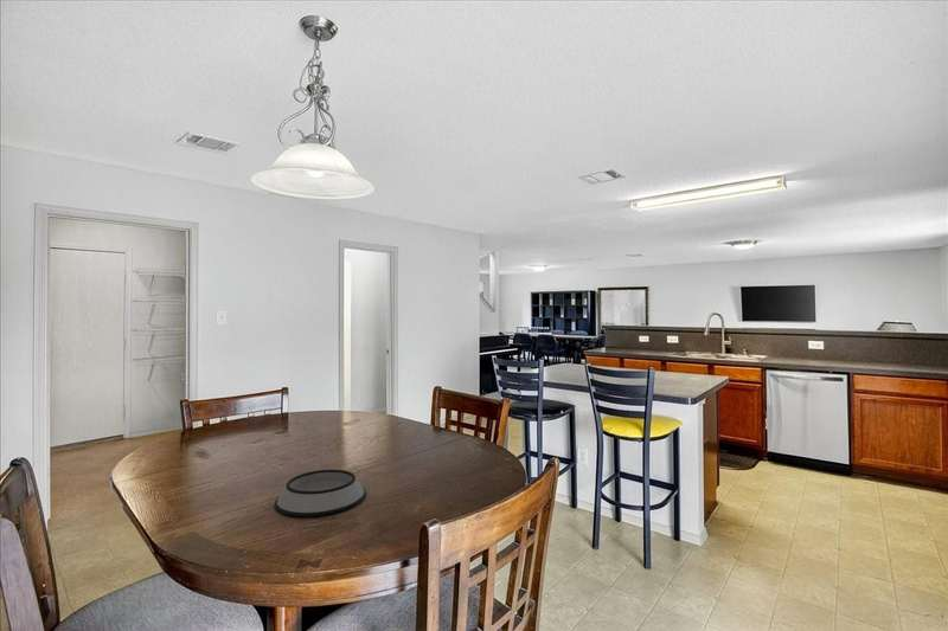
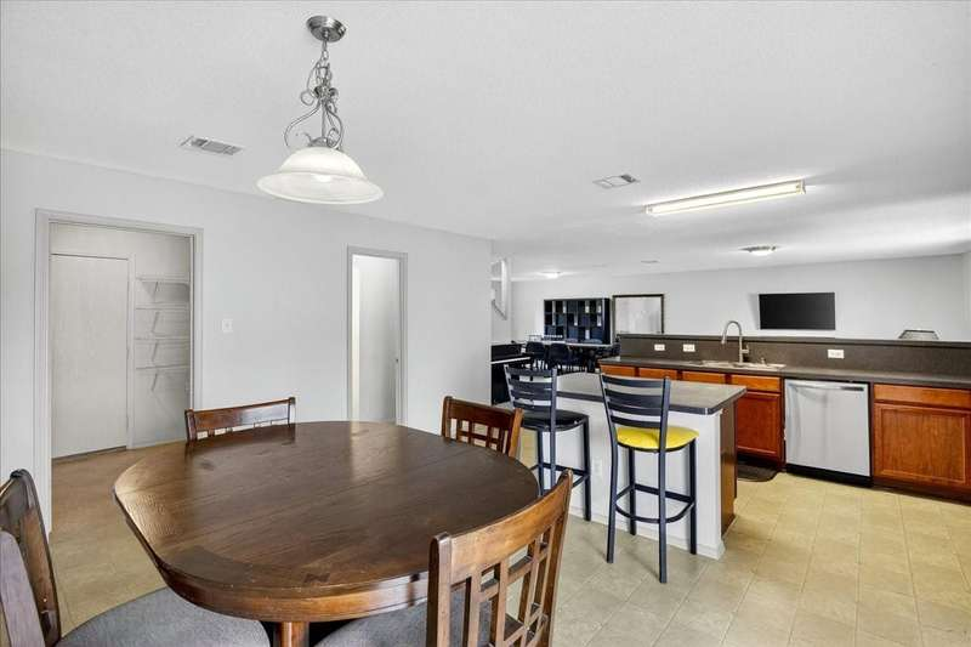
- bowl (321, 489)
